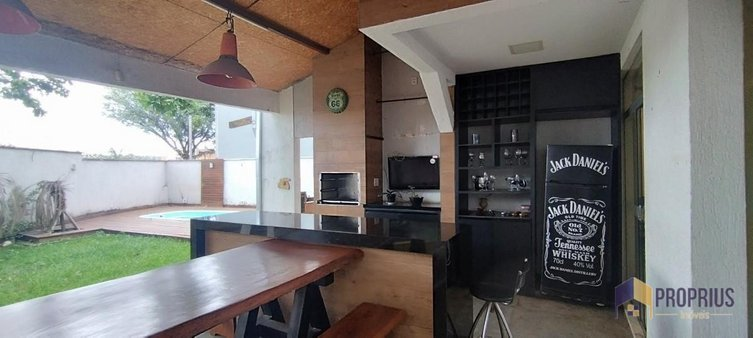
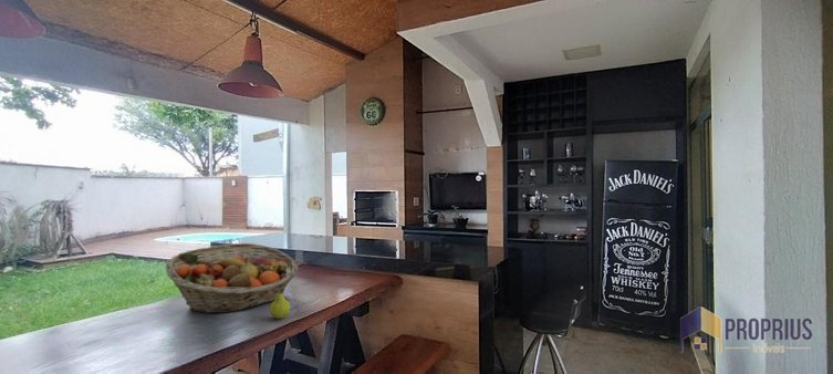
+ fruit (280, 301)
+ fruit basket (237, 273)
